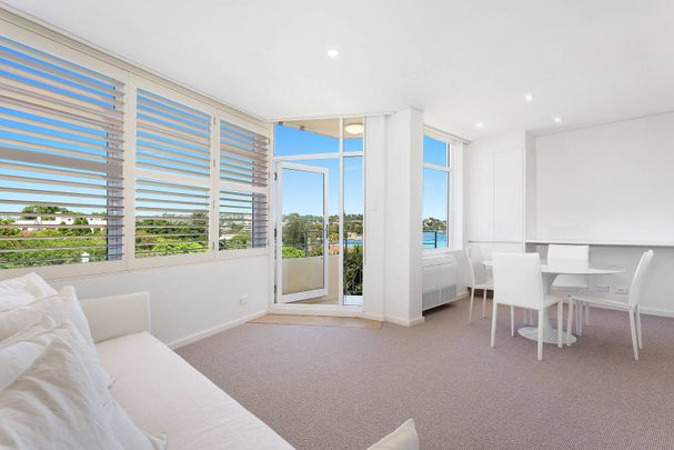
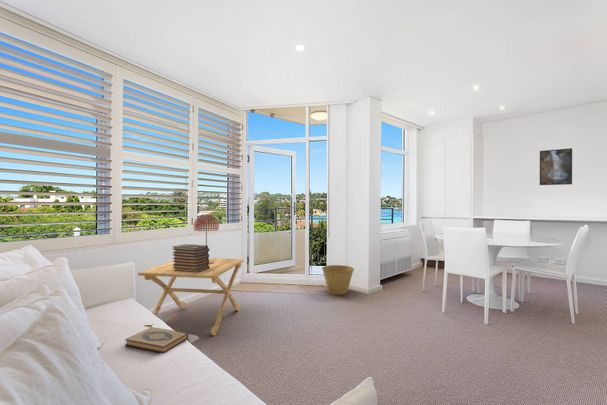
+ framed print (555, 167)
+ hardback book (157, 338)
+ book stack (190, 257)
+ basket (337, 279)
+ table lamp (206, 238)
+ side table (196, 292)
